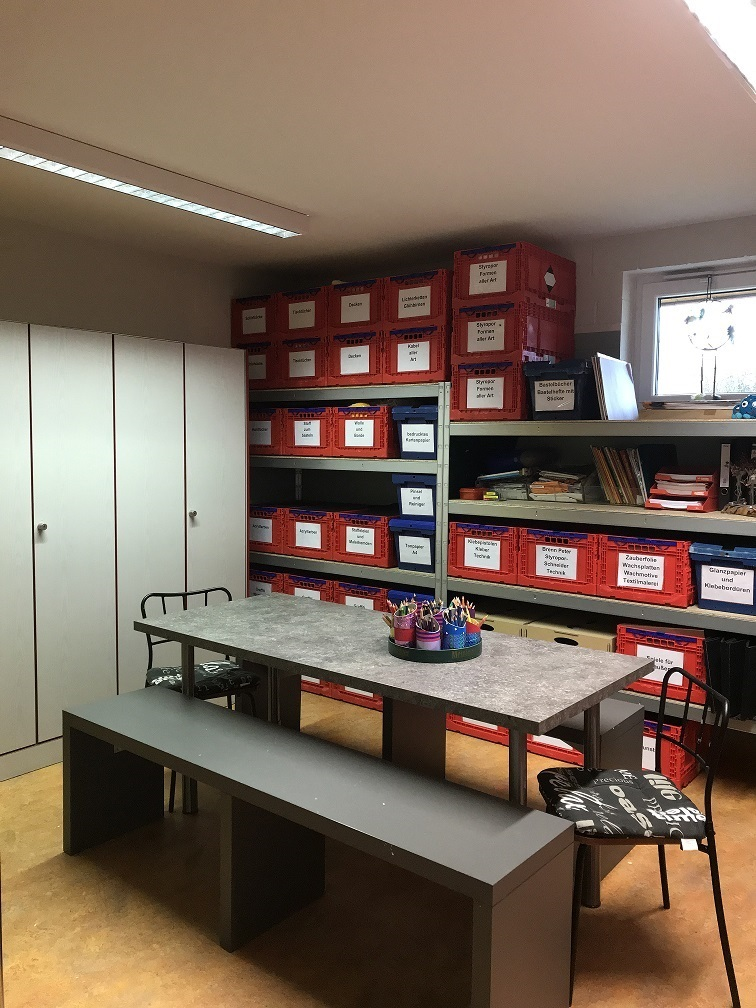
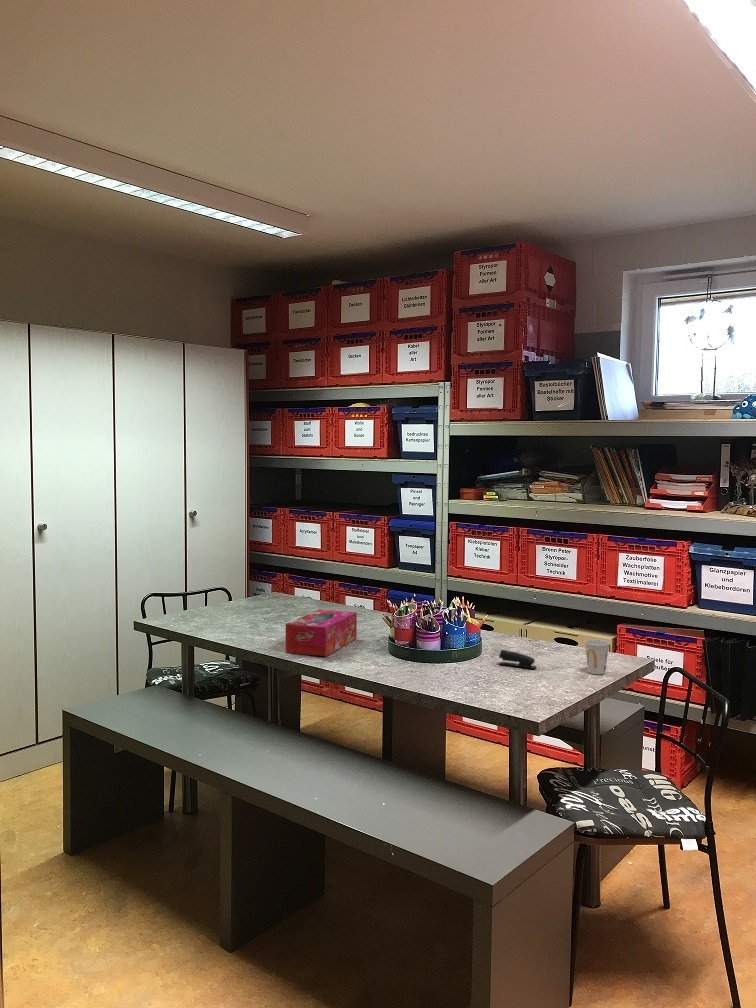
+ cup (596, 657)
+ tissue box (322, 631)
+ stapler (517, 658)
